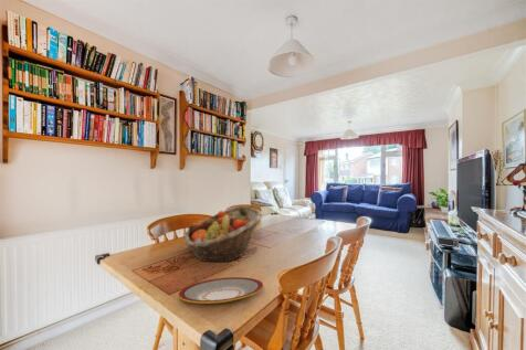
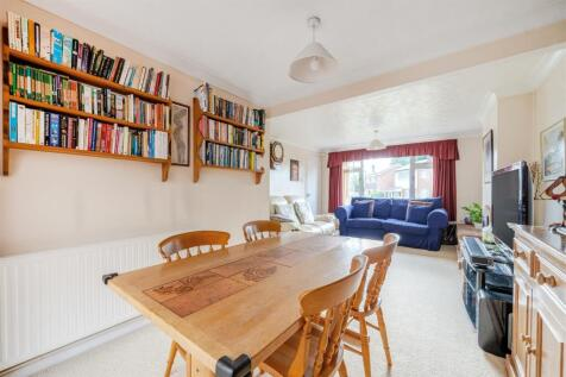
- fruit basket (223, 230)
- plate (222, 291)
